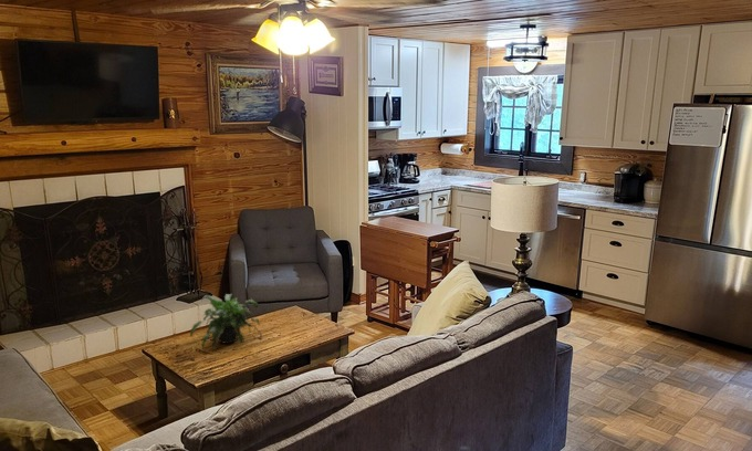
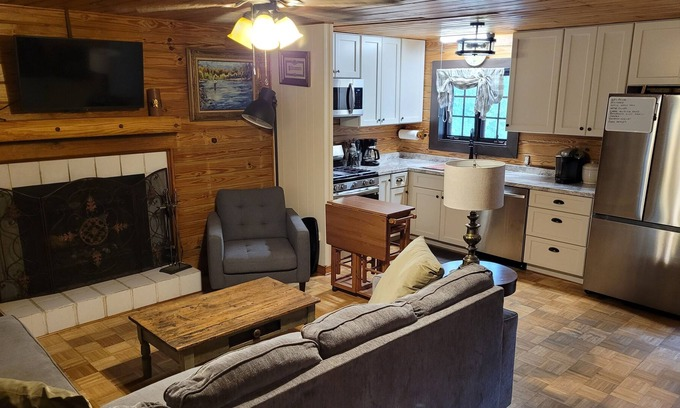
- potted plant (223, 317)
